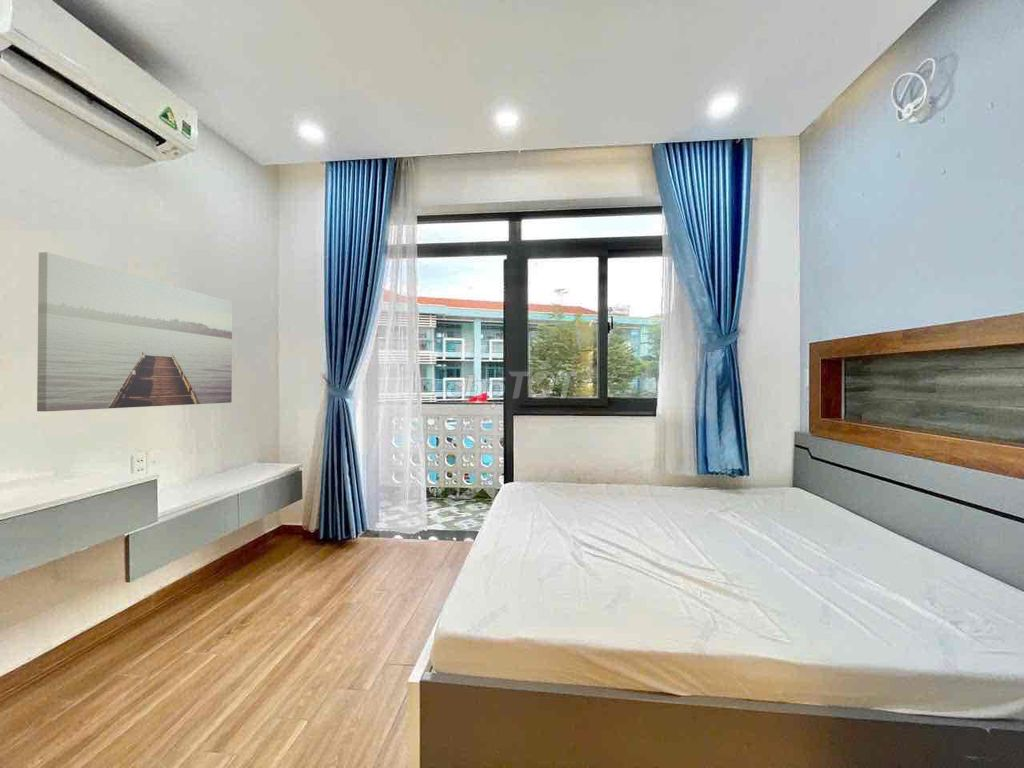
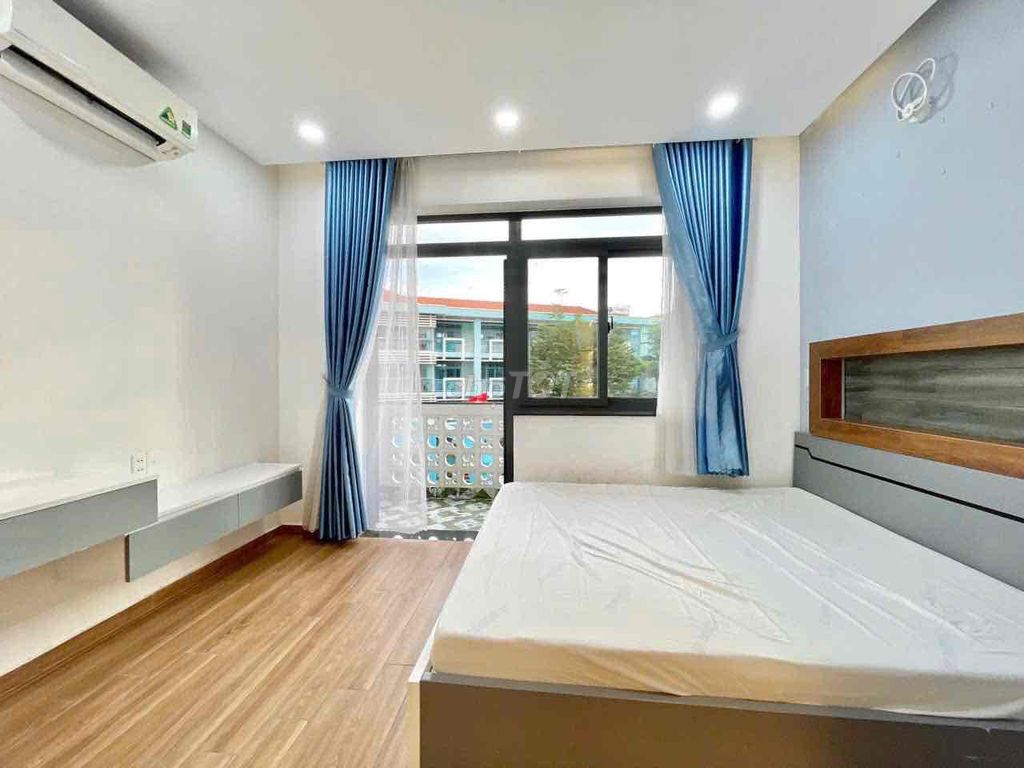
- wall art (156, 344)
